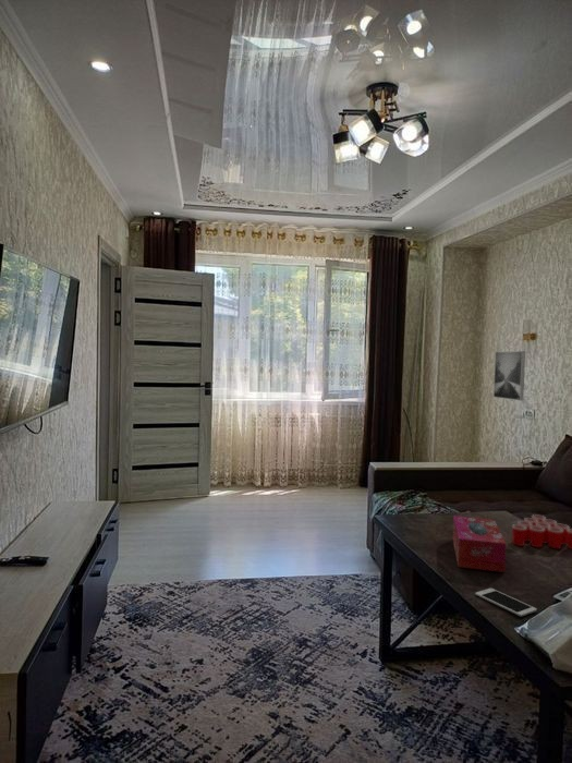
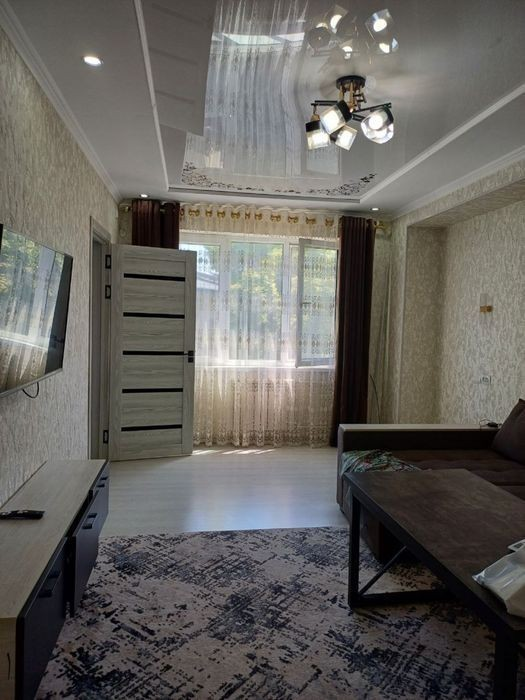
- cup (536, 533)
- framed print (508, 375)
- cell phone (504, 601)
- tissue box (477, 541)
